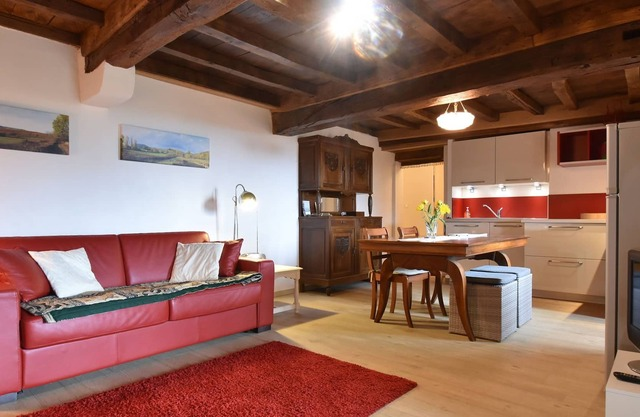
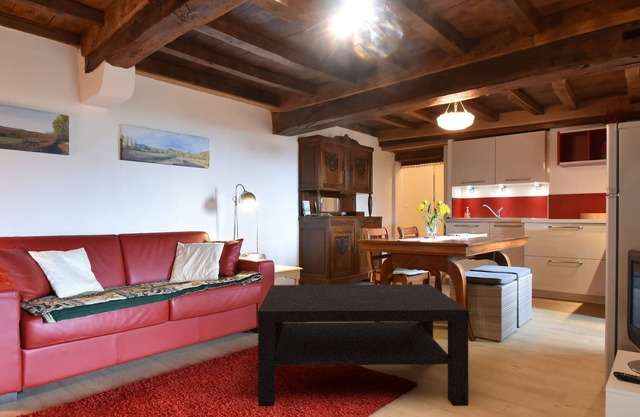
+ coffee table (356, 337)
